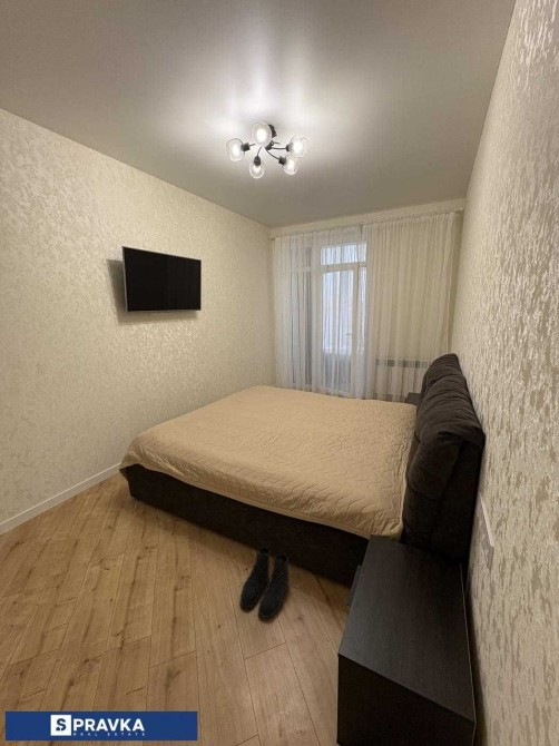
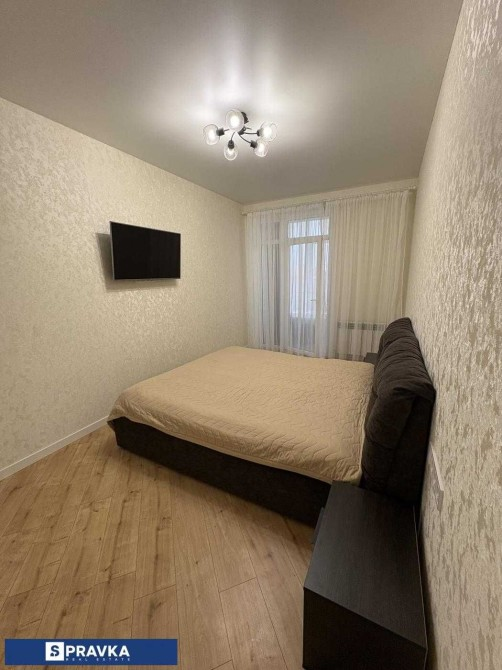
- boots (265, 577)
